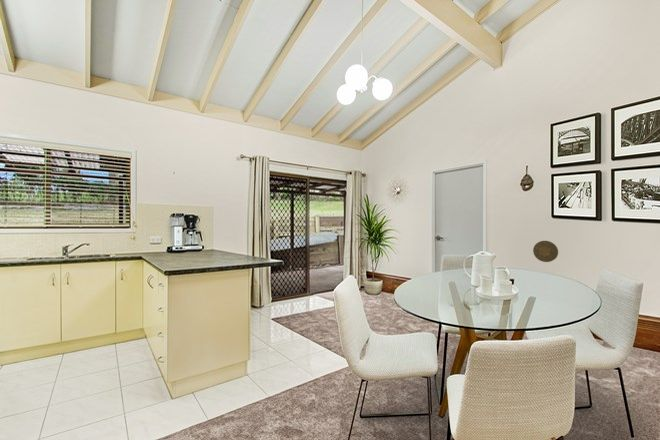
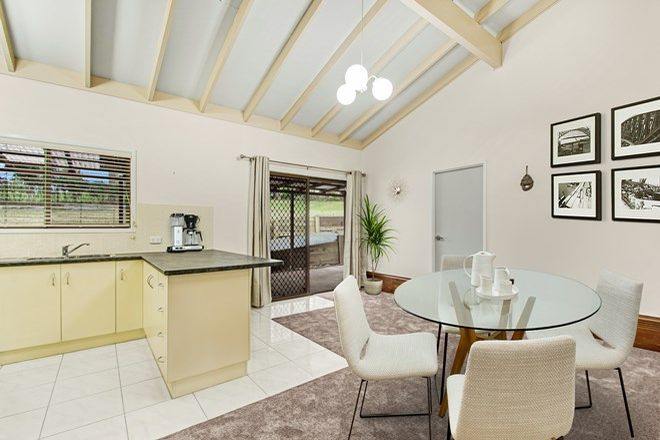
- decorative plate (545, 251)
